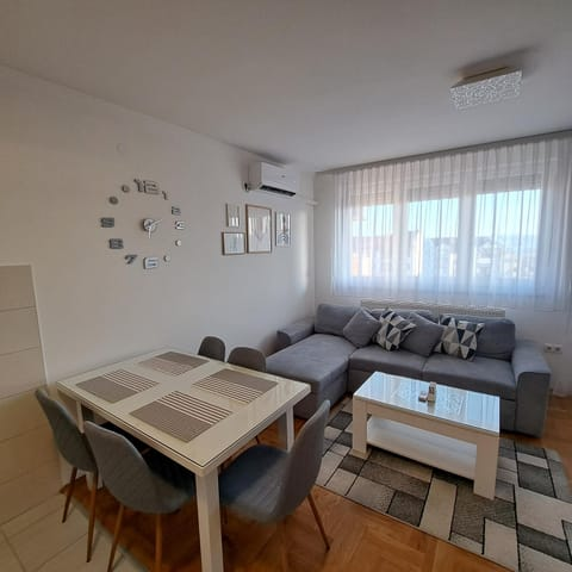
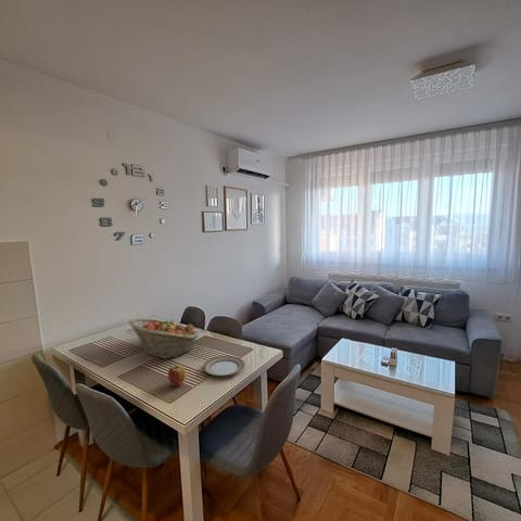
+ fruit basket (164, 333)
+ apple (177, 374)
+ plate (224, 366)
